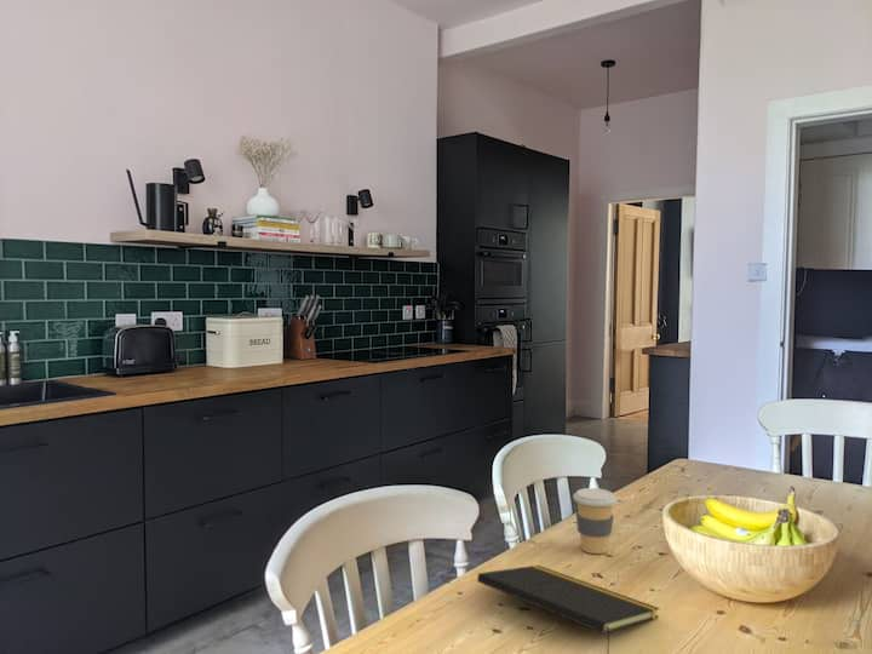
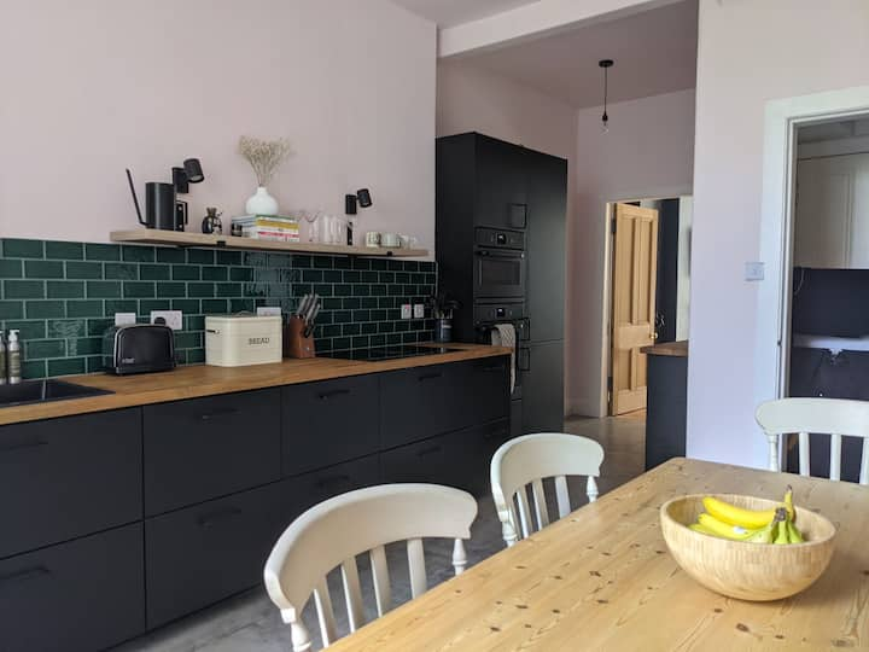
- coffee cup (593, 521)
- notepad (566, 595)
